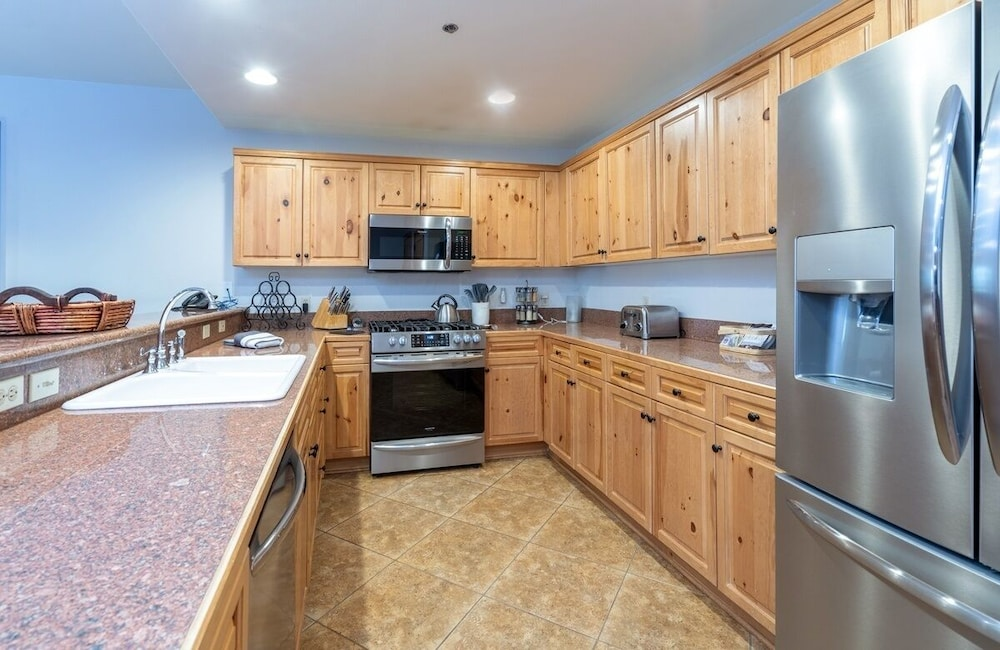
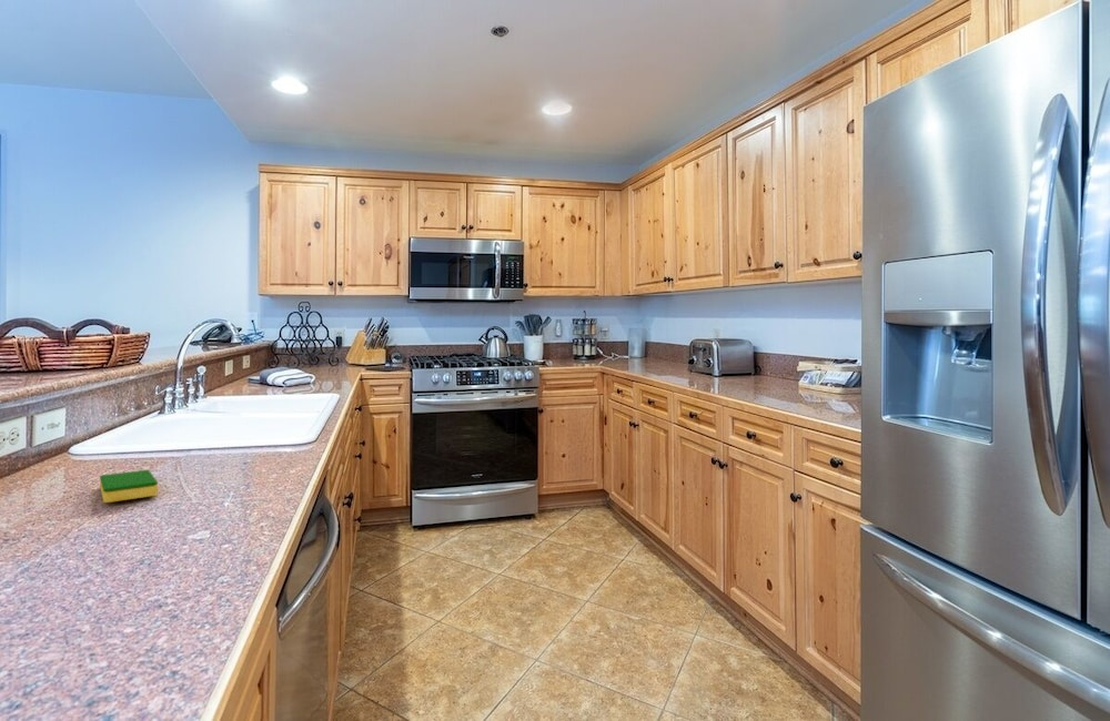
+ dish sponge (128, 485)
